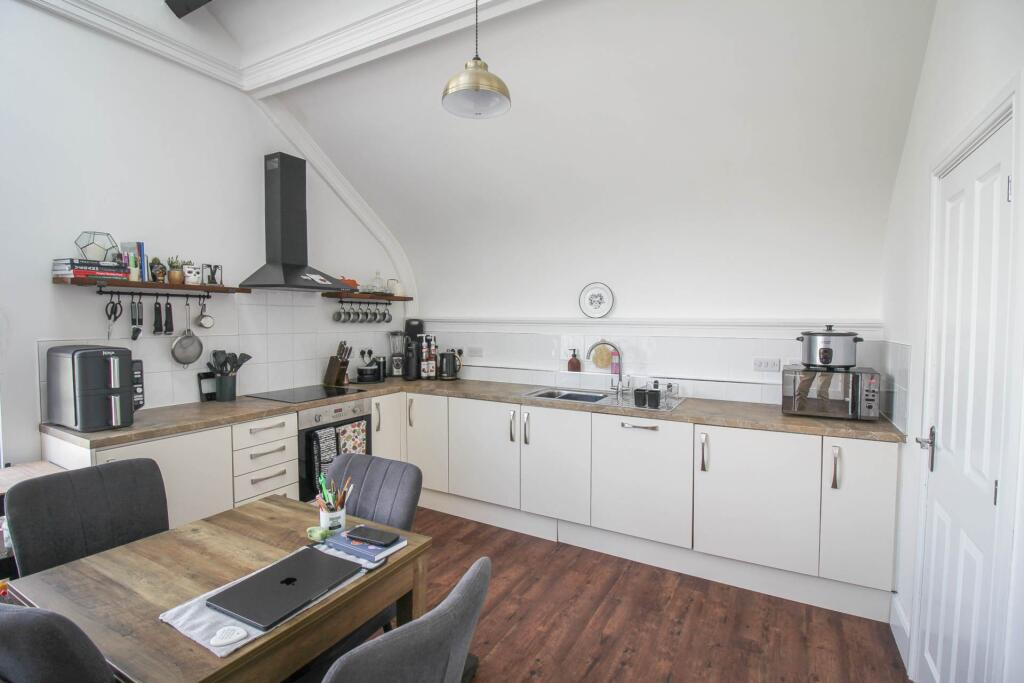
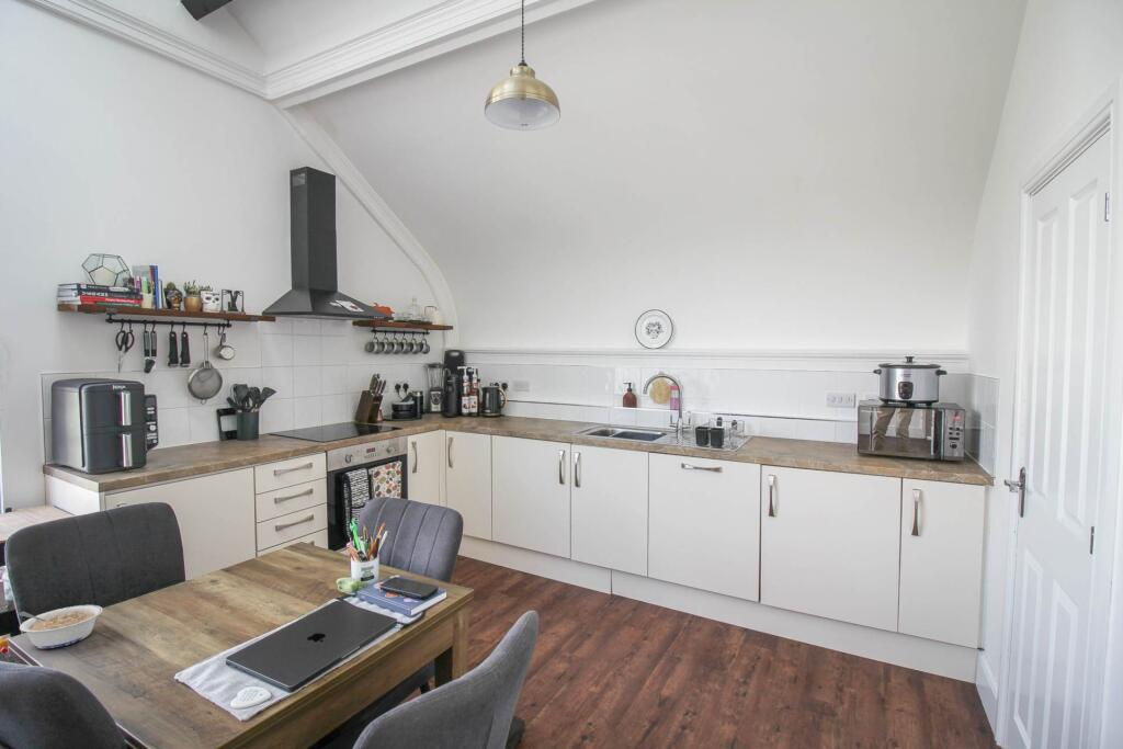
+ legume (59, 626)
